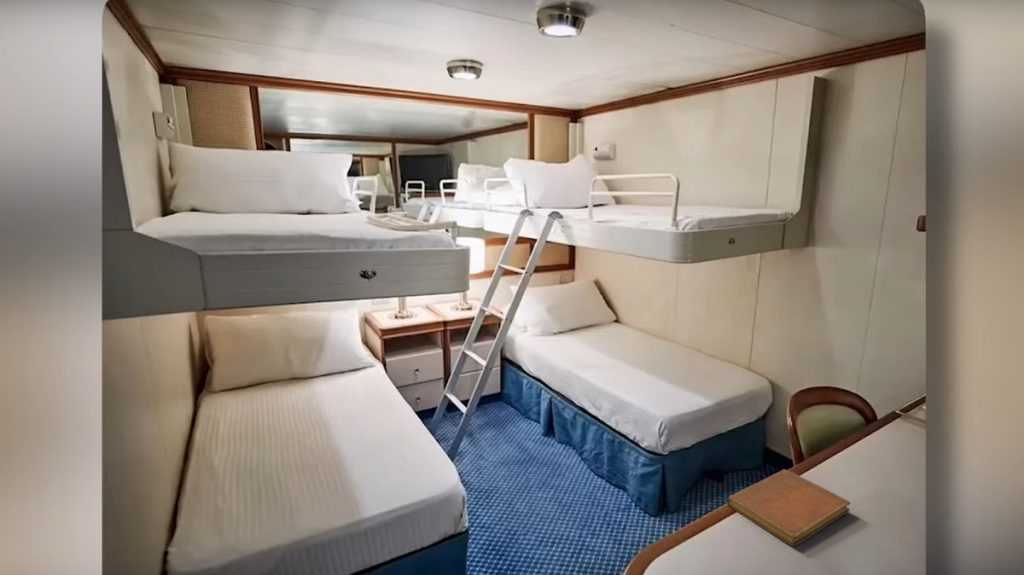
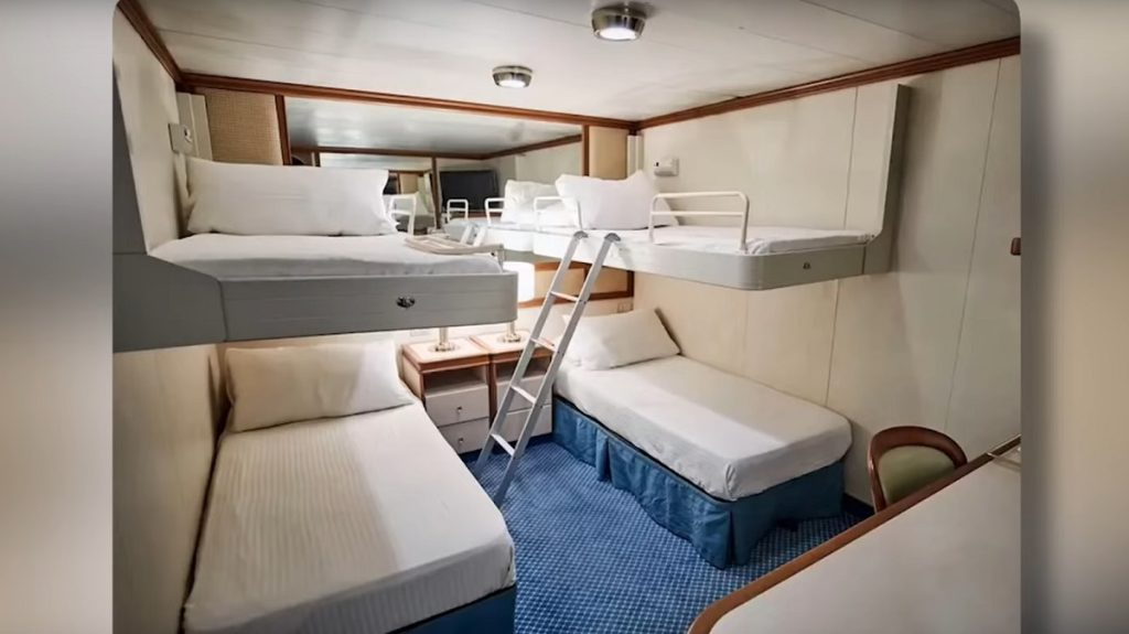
- notebook (787, 503)
